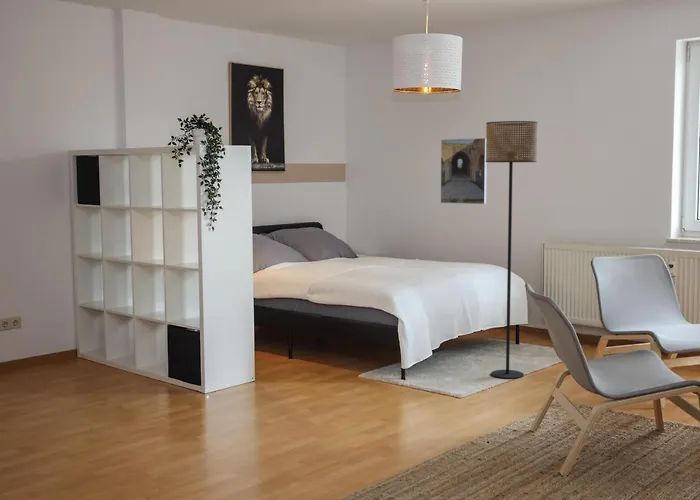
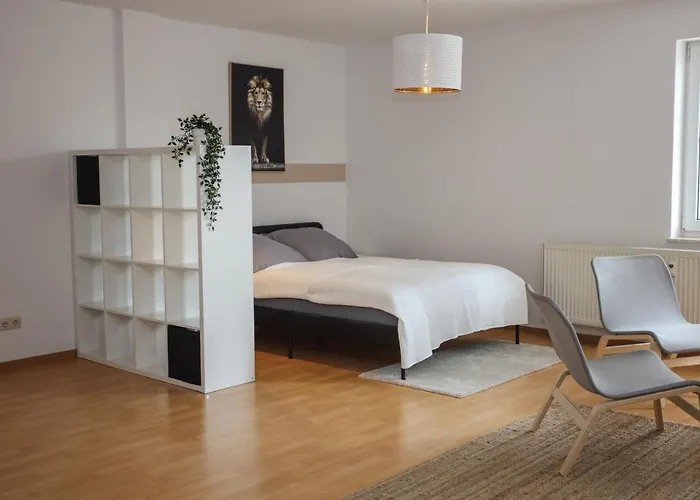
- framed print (463, 171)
- floor lamp (509, 250)
